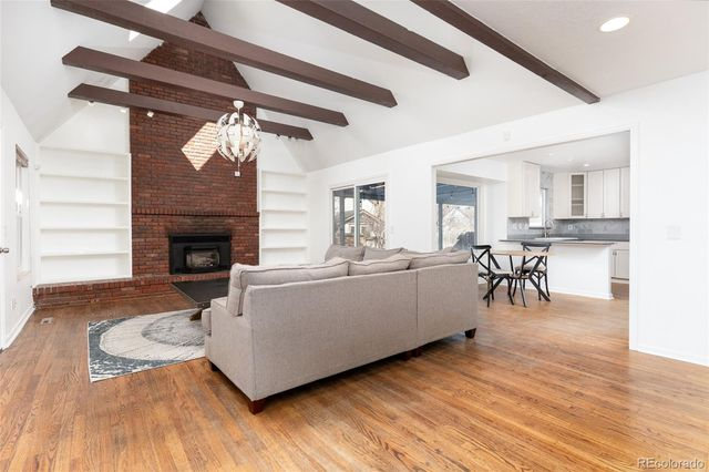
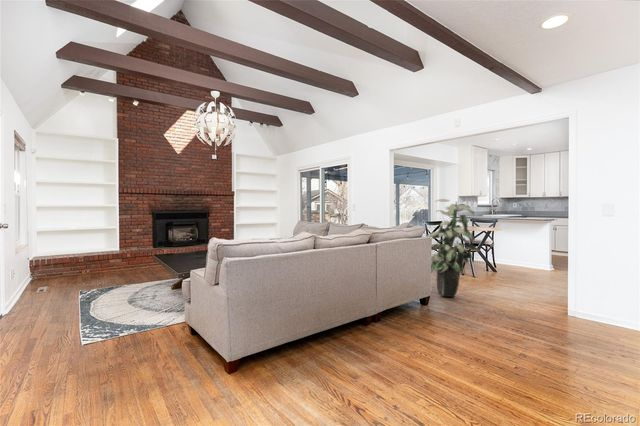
+ indoor plant (448, 247)
